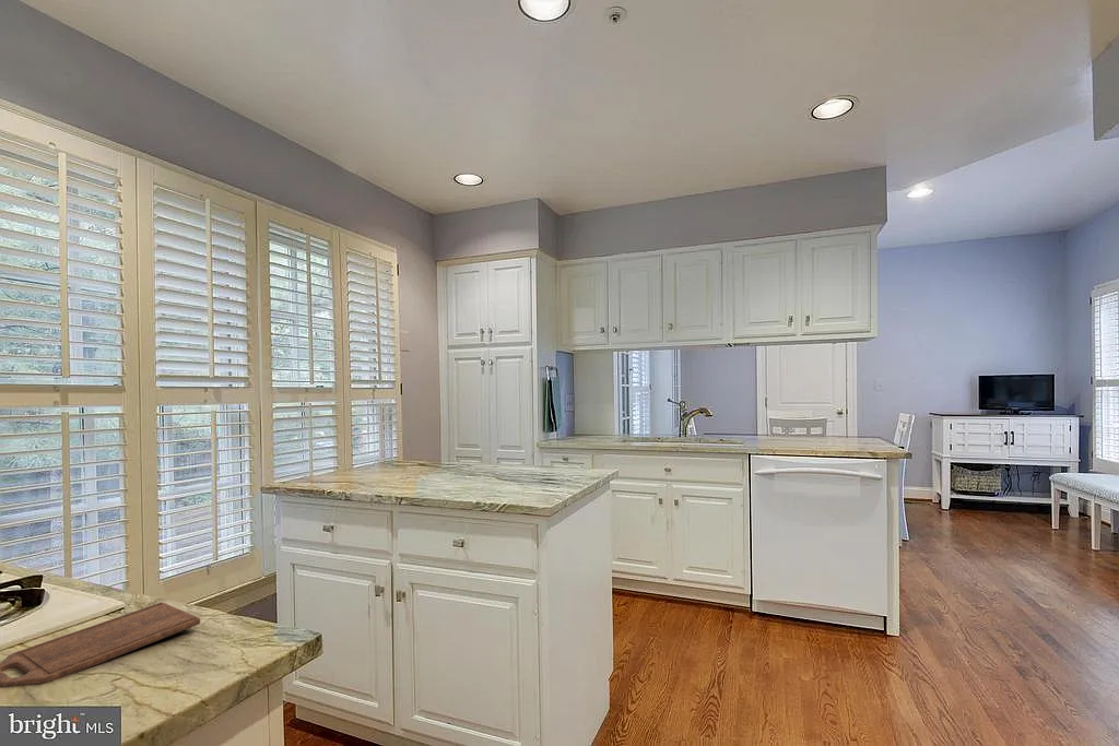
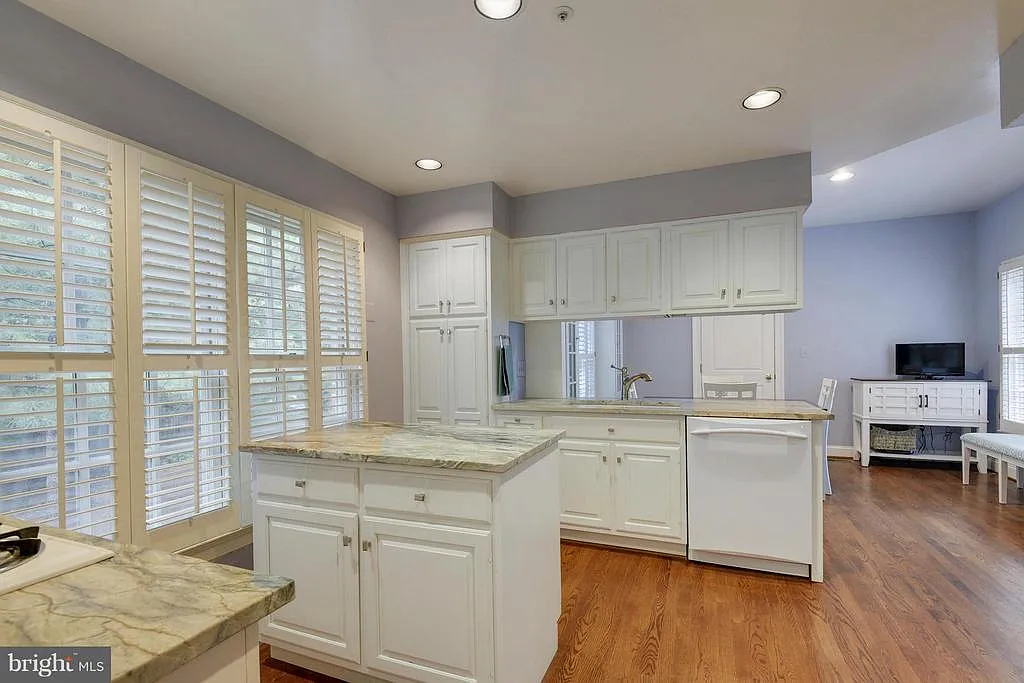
- cutting board (98, 642)
